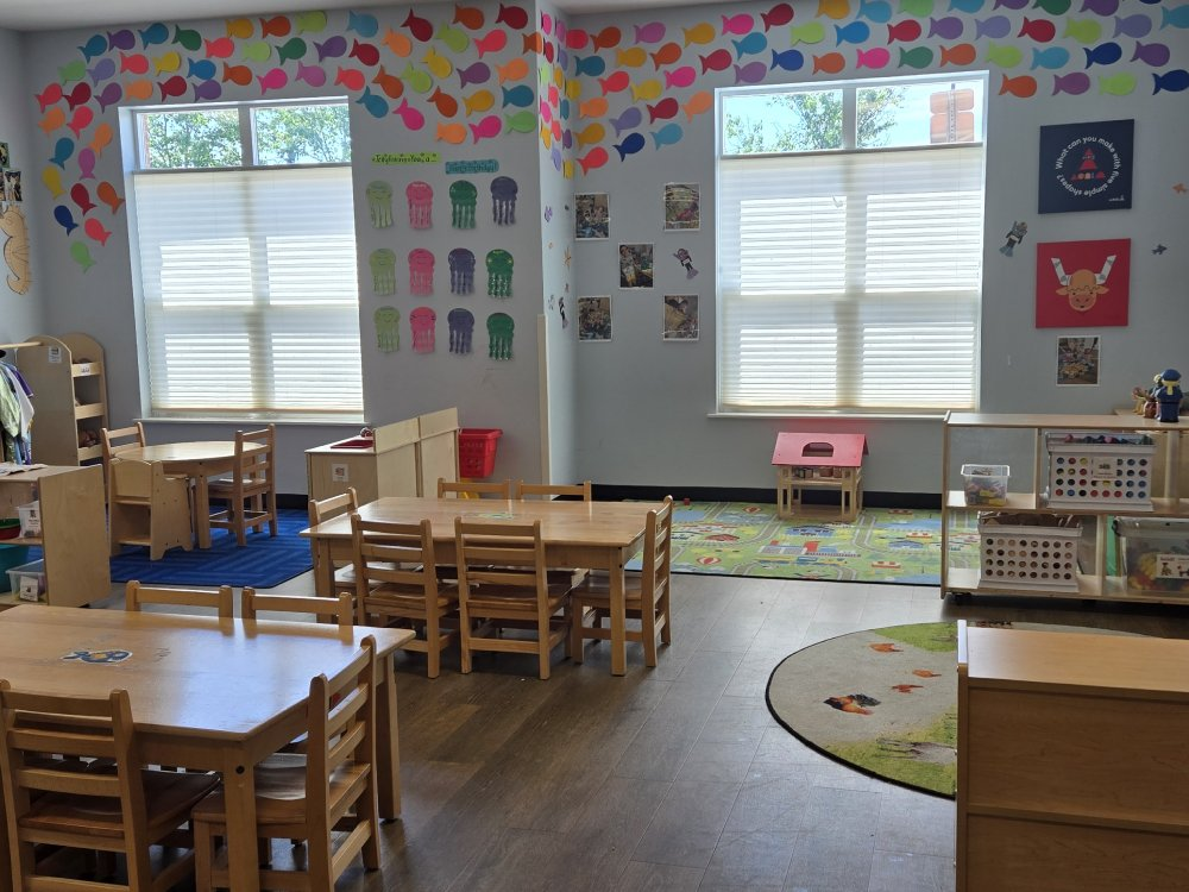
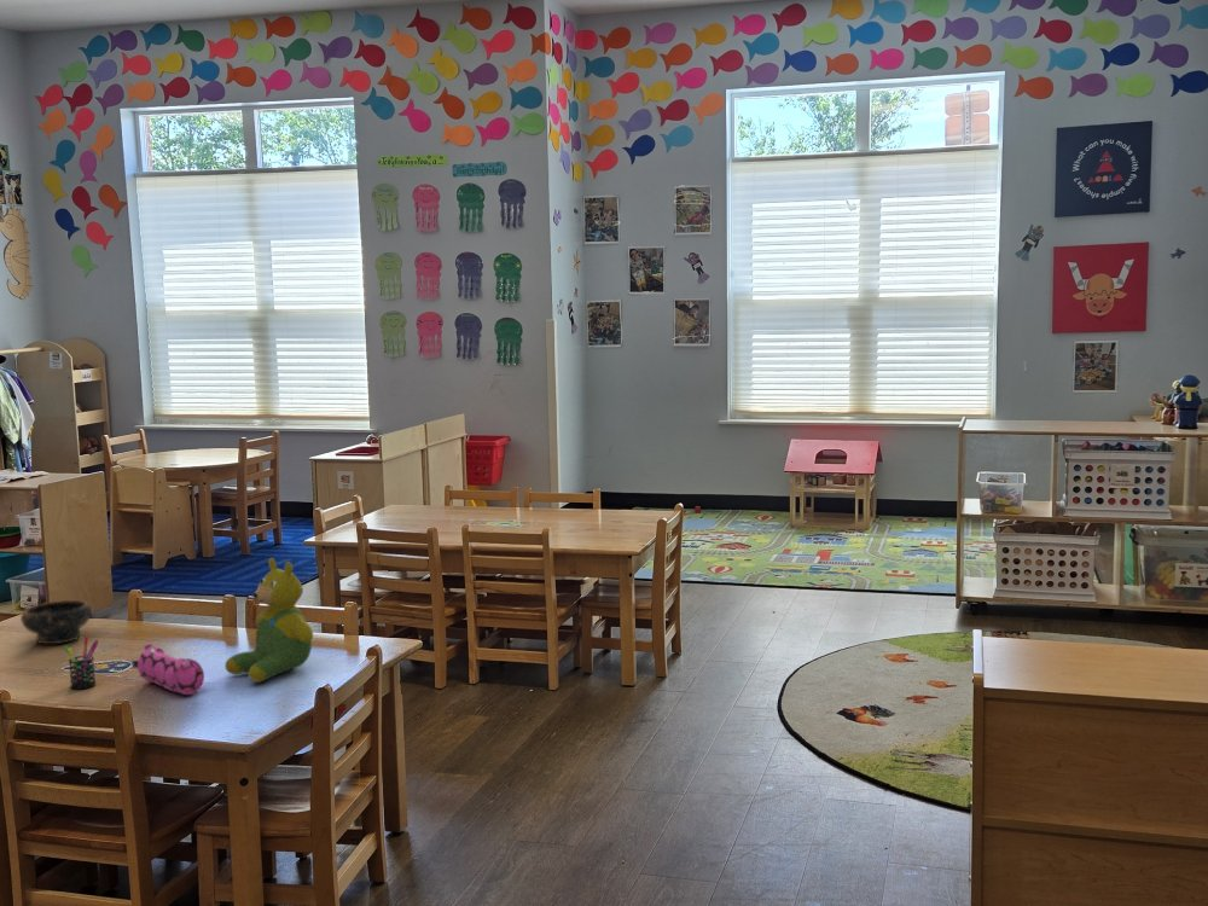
+ pencil case (169, 668)
+ teddy bear (267, 617)
+ bowl (57, 622)
+ pen holder (80, 662)
